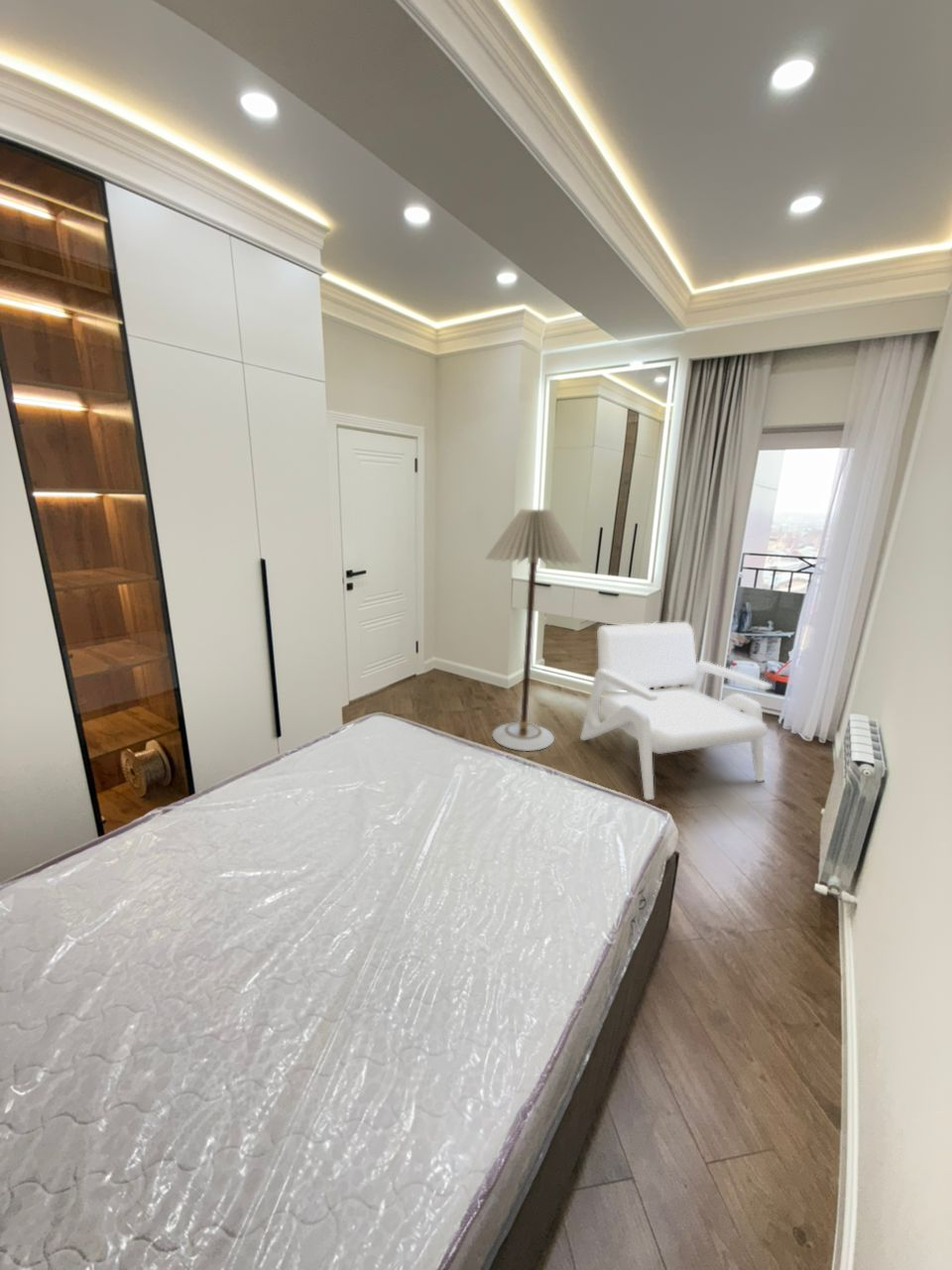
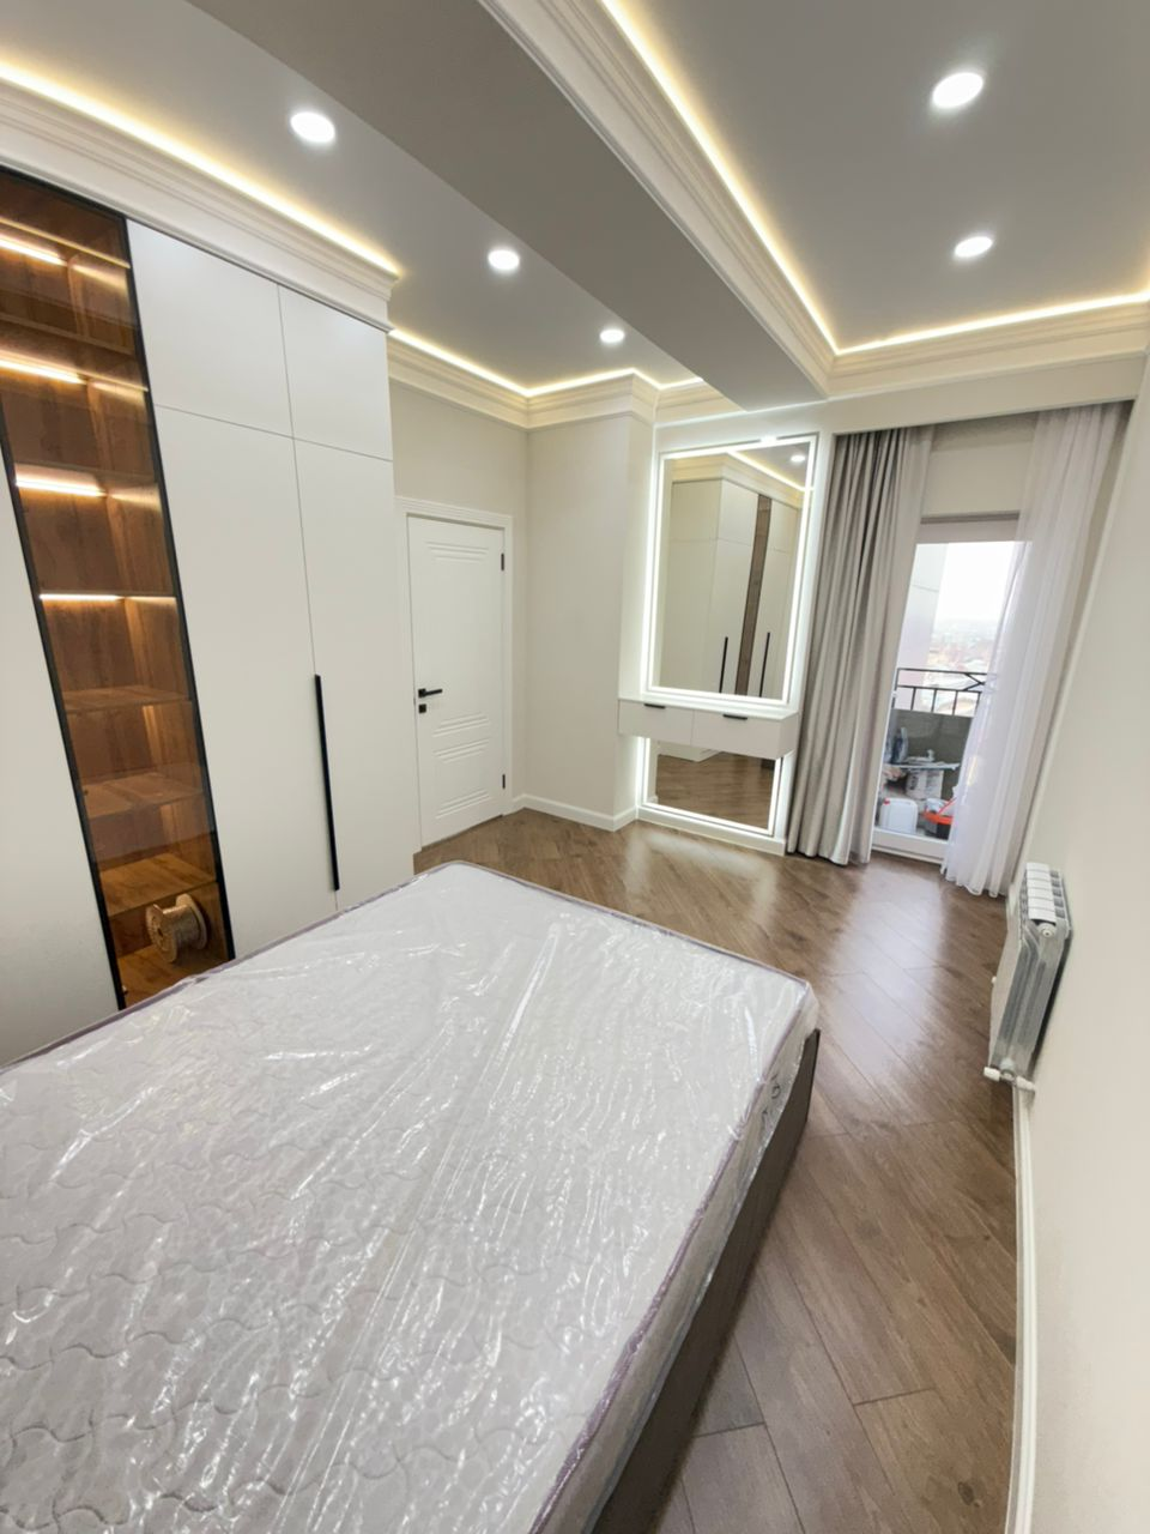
- floor lamp (529, 629)
- armchair (673, 699)
